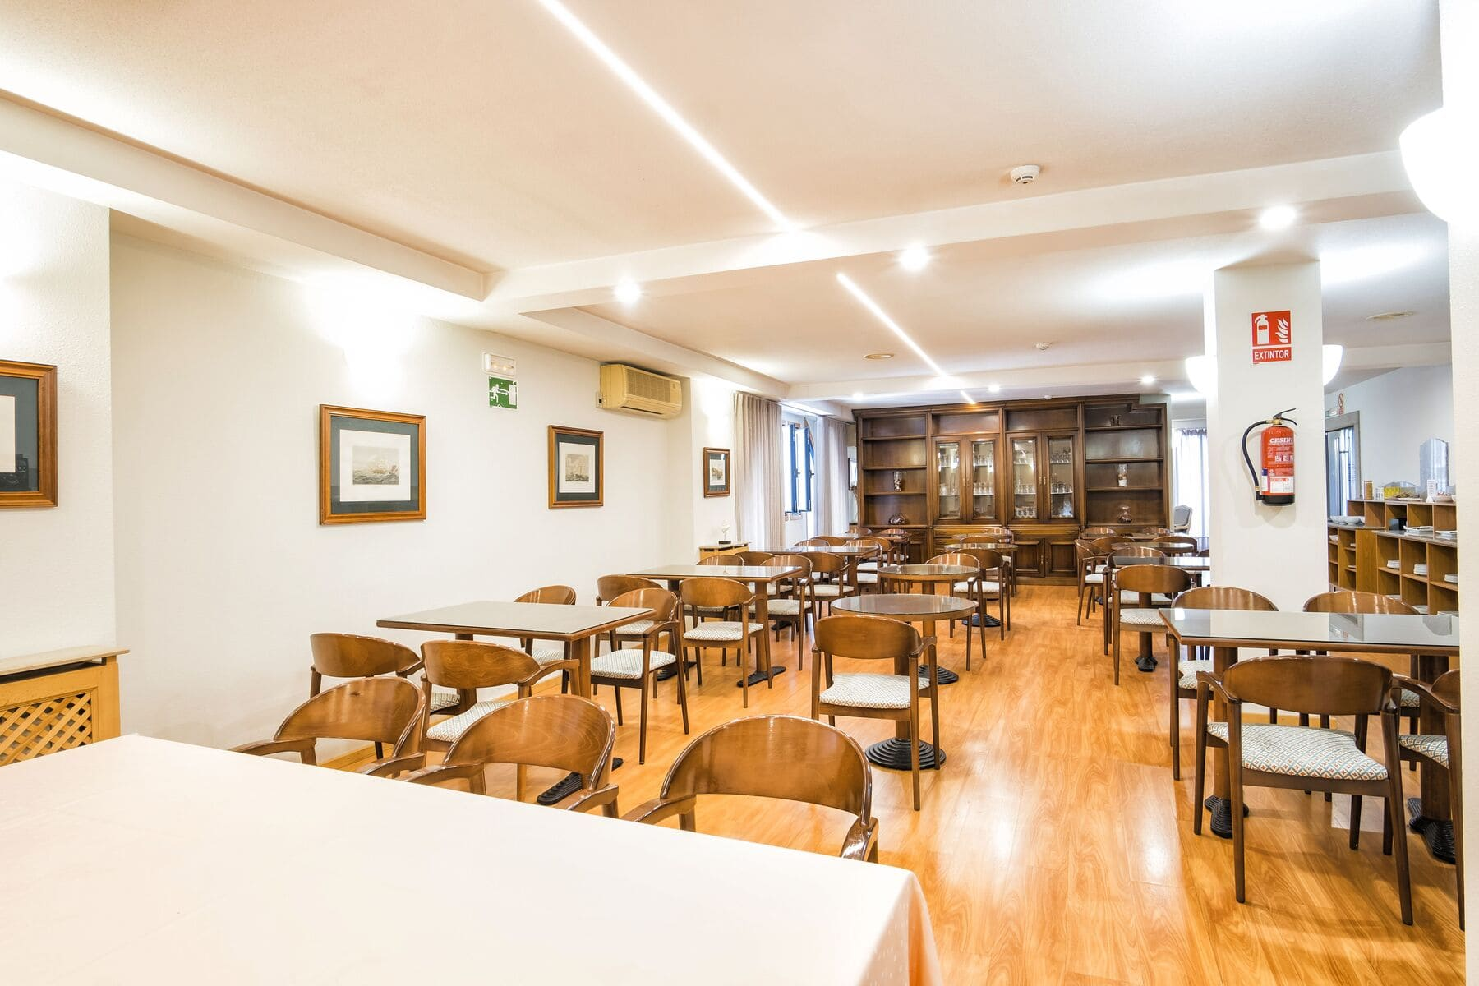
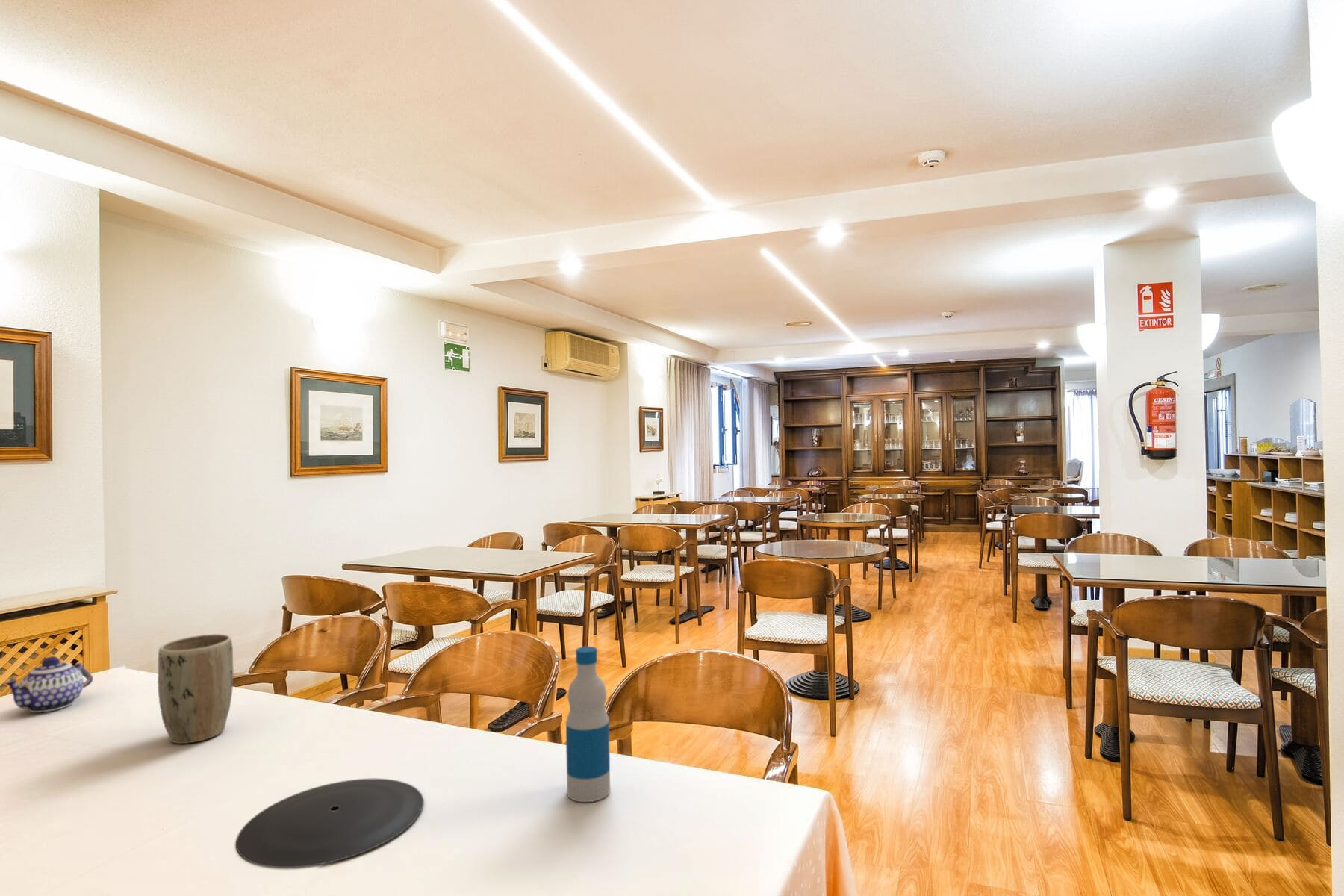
+ plant pot (196, 688)
+ bottle (587, 720)
+ plate (335, 812)
+ teapot (50, 682)
